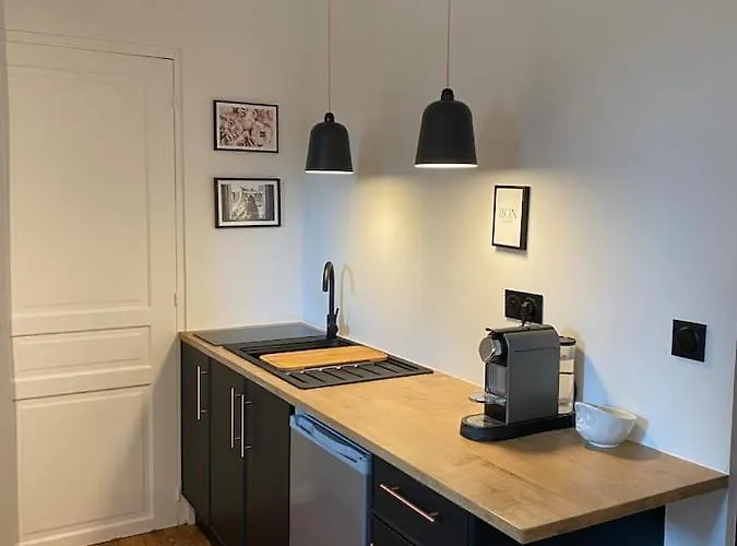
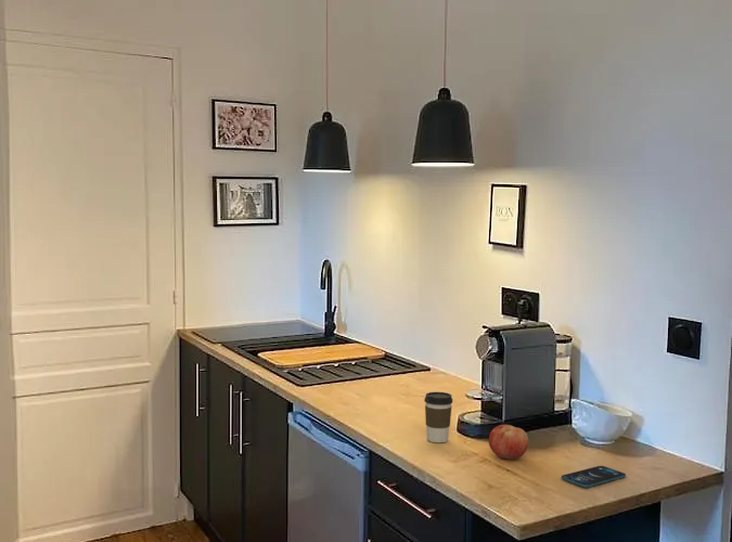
+ coffee cup (438, 416)
+ smartphone (593, 476)
+ fruit (509, 441)
